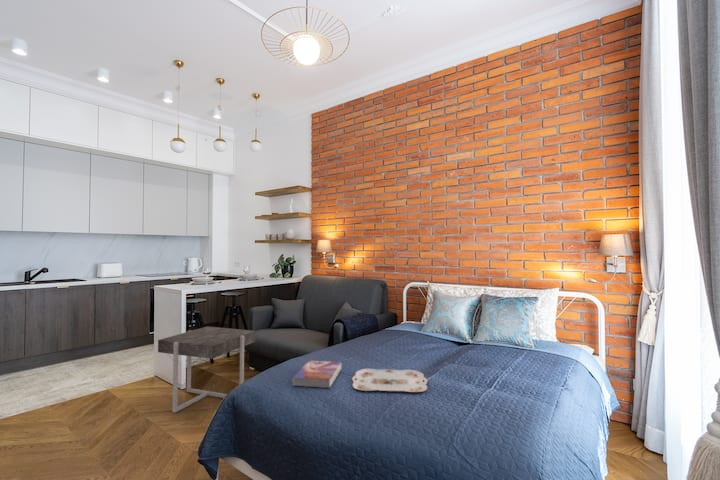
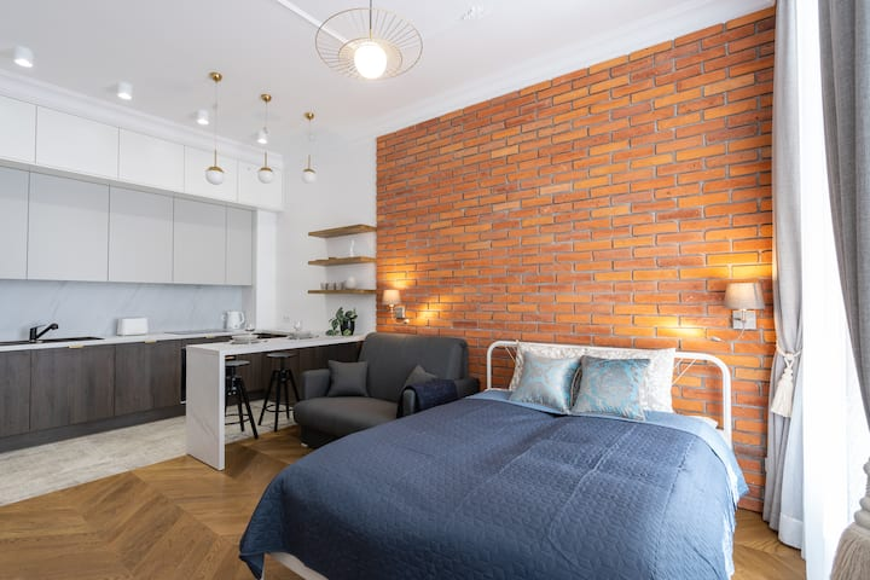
- textbook (318, 373)
- serving tray (389, 380)
- side table (209, 358)
